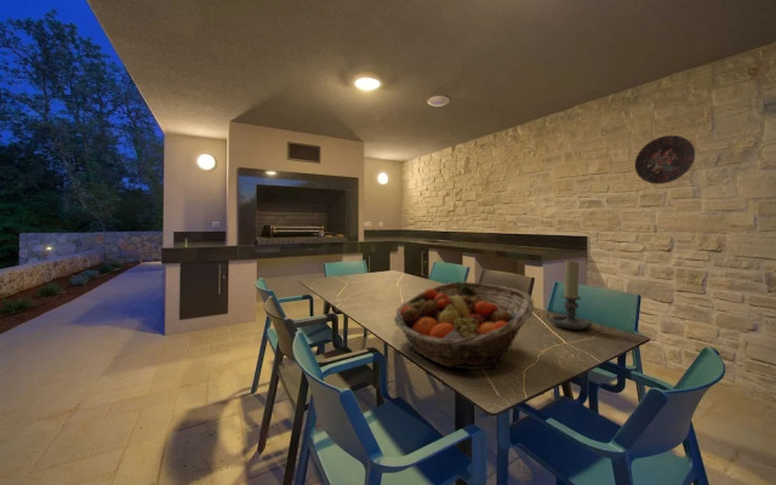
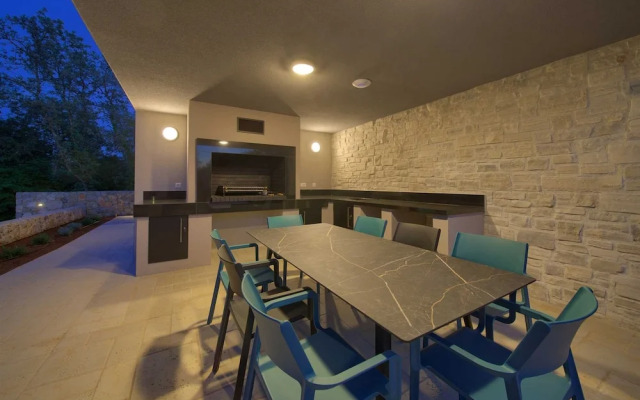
- fruit basket (458, 318)
- candle holder (567, 292)
- decorative plate (663, 160)
